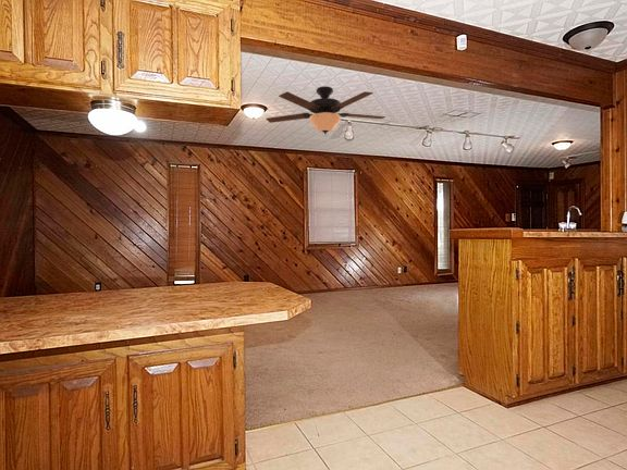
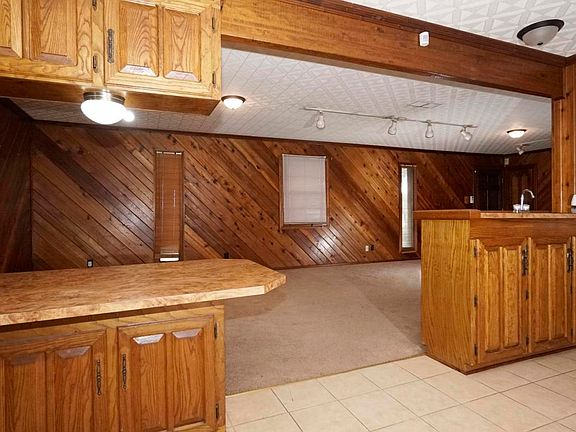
- ceiling fan (324, 122)
